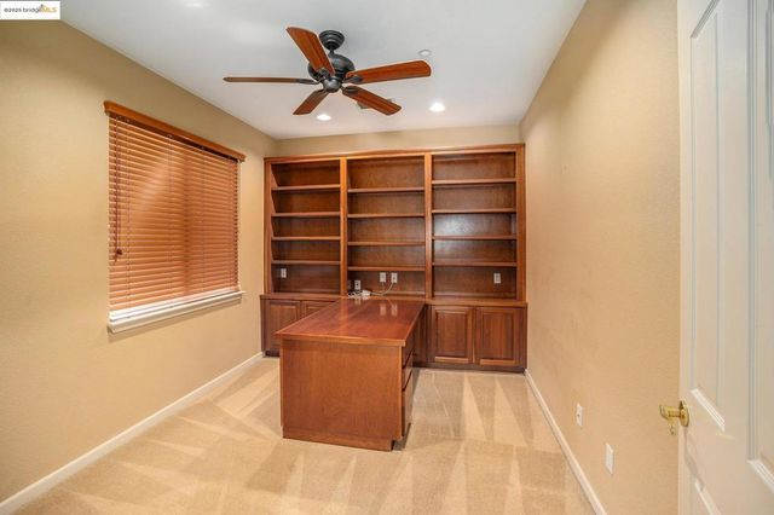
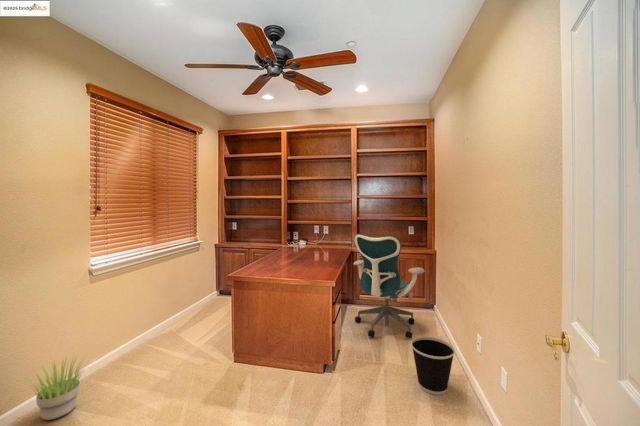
+ office chair (386, 279)
+ potted plant (59, 390)
+ wastebasket (432, 366)
